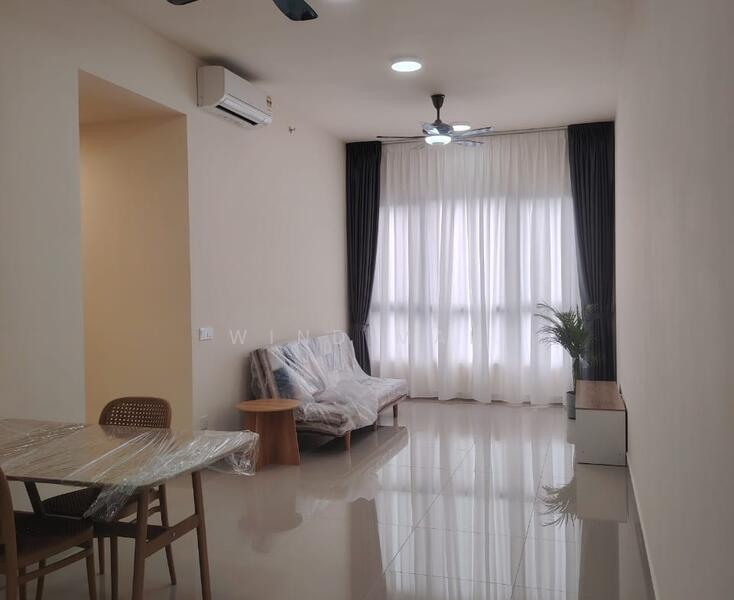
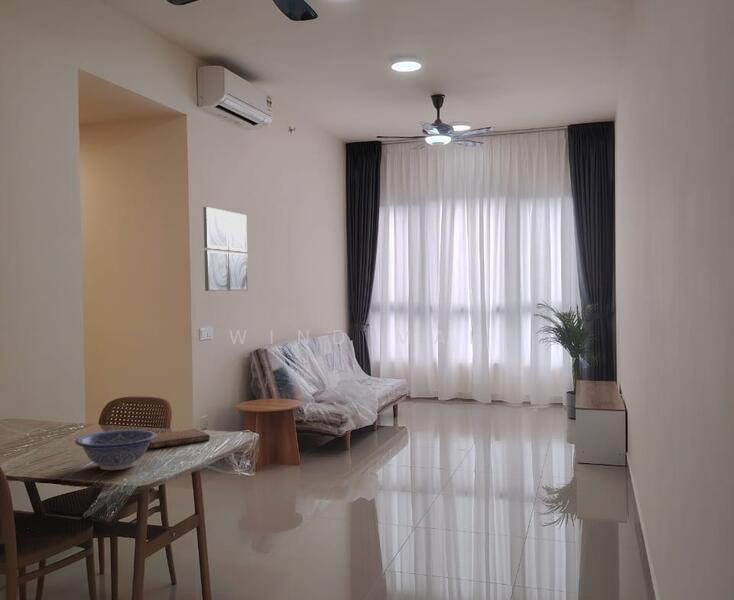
+ notebook (174, 438)
+ wall art (226, 252)
+ decorative bowl (117, 451)
